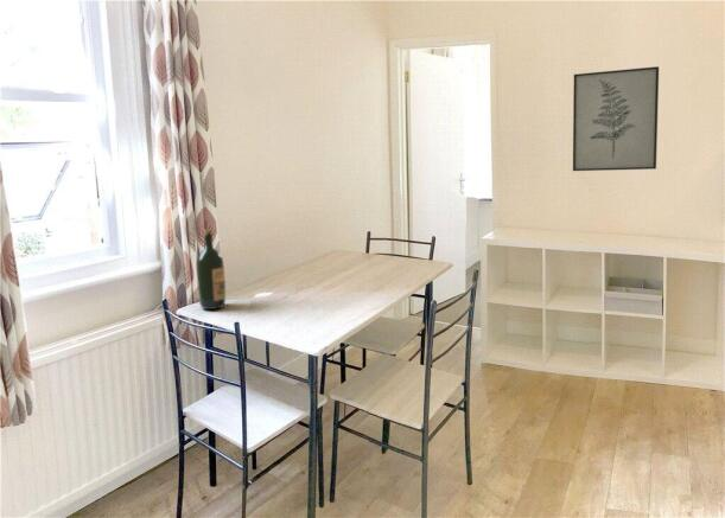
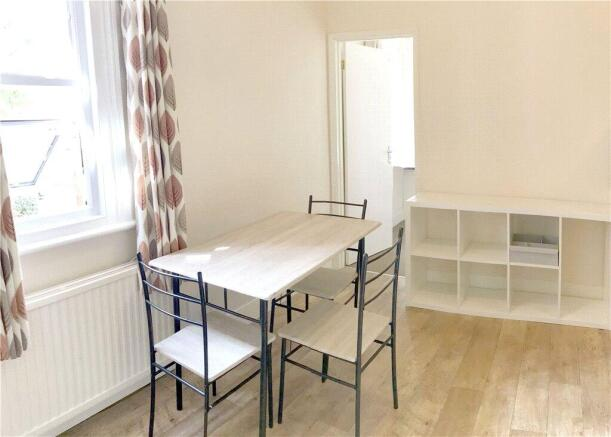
- wall art (613, 121)
- wine bottle (210, 268)
